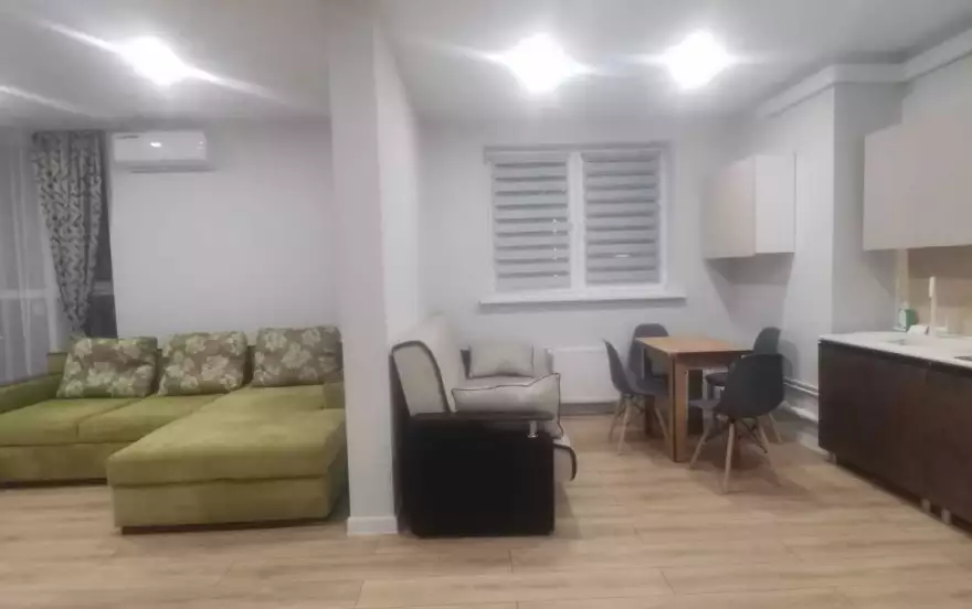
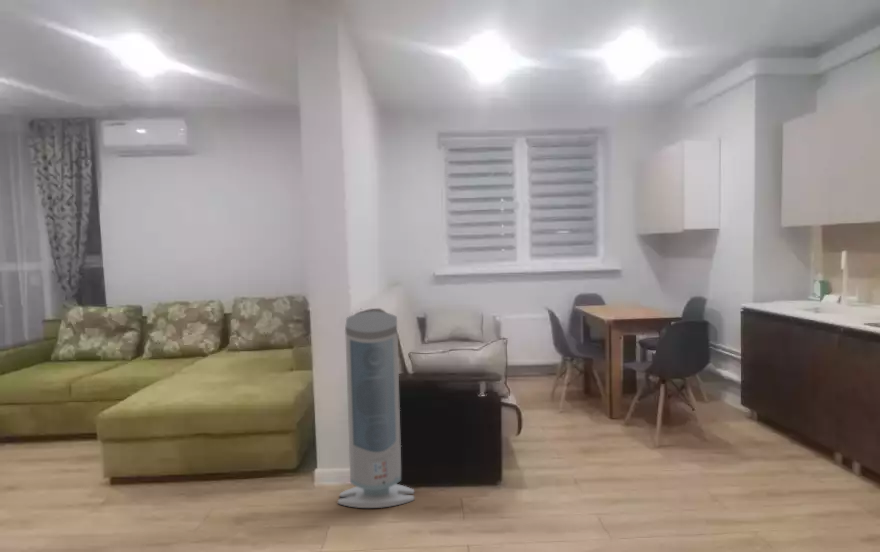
+ air purifier (374, 405)
